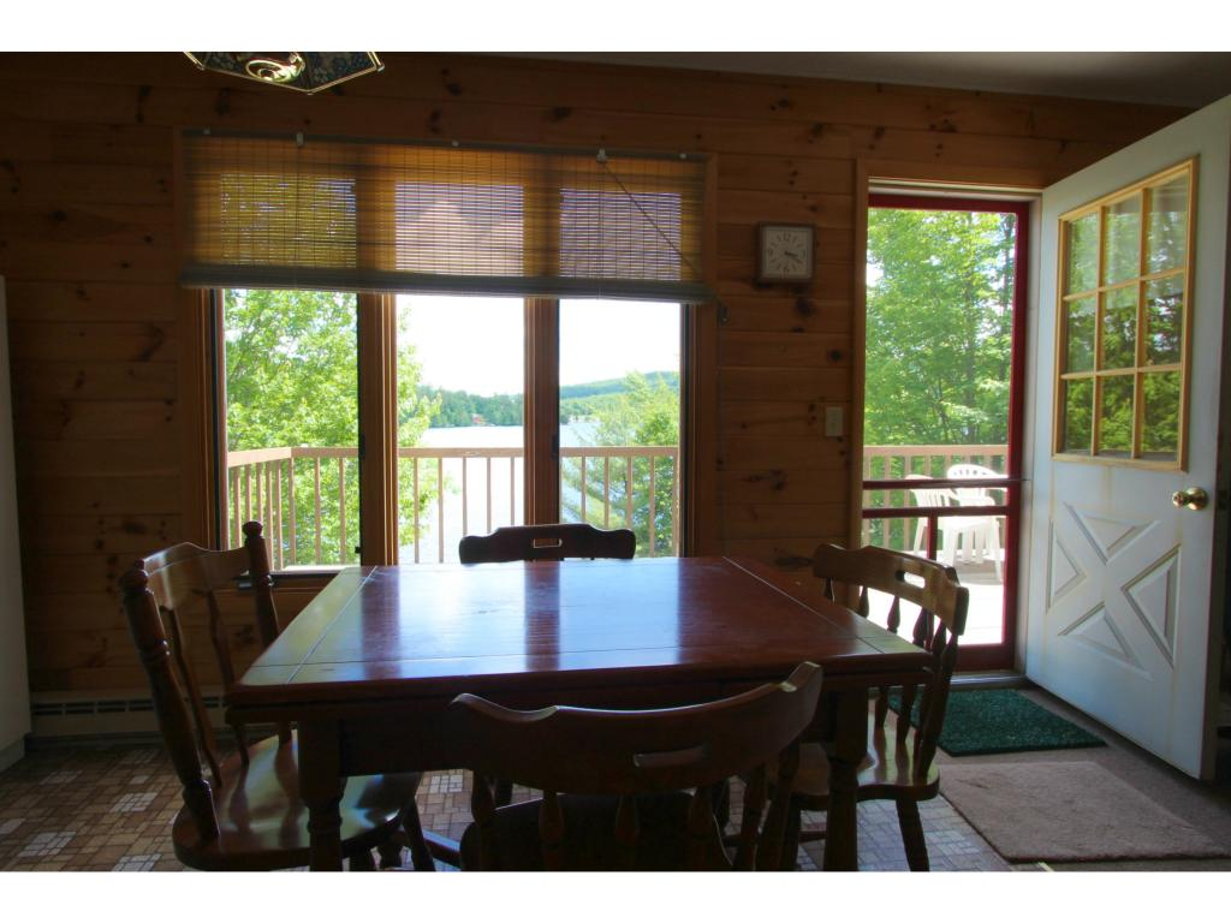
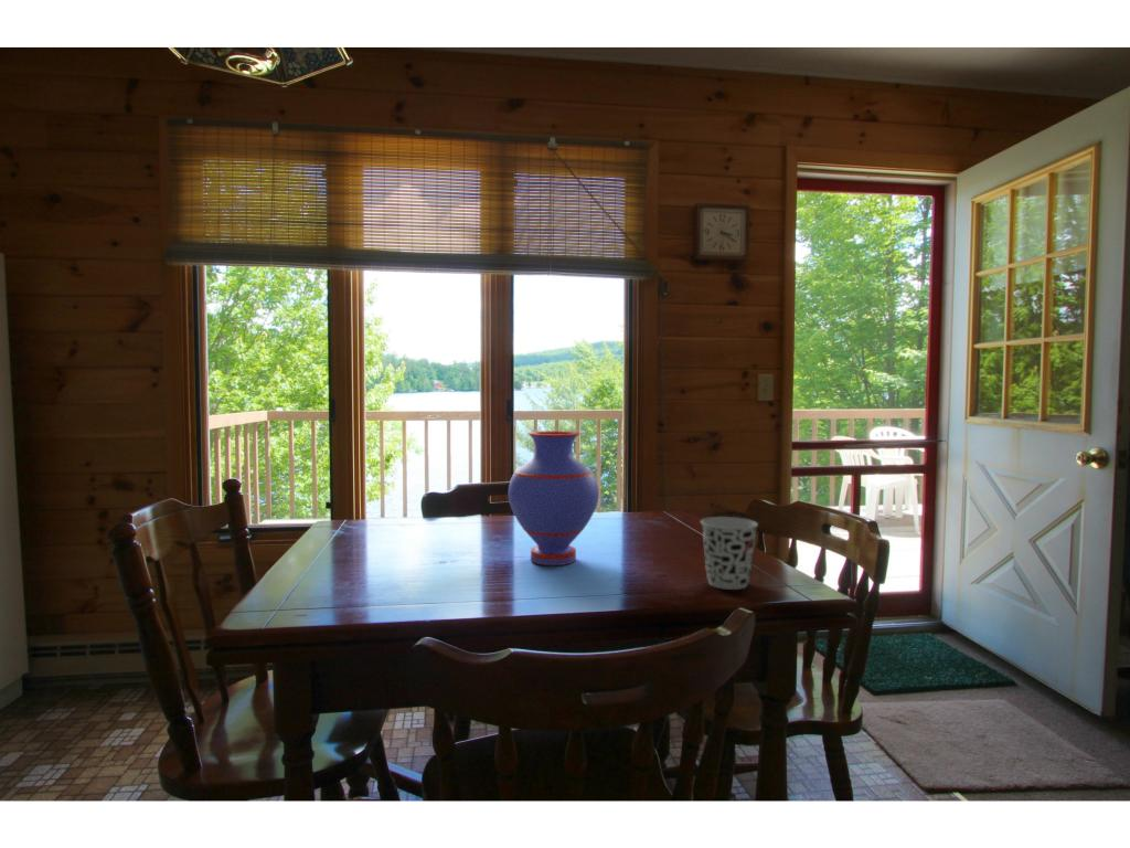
+ cup (728, 552)
+ vase (553, 496)
